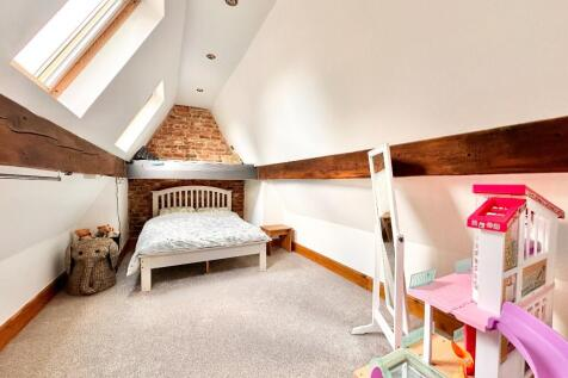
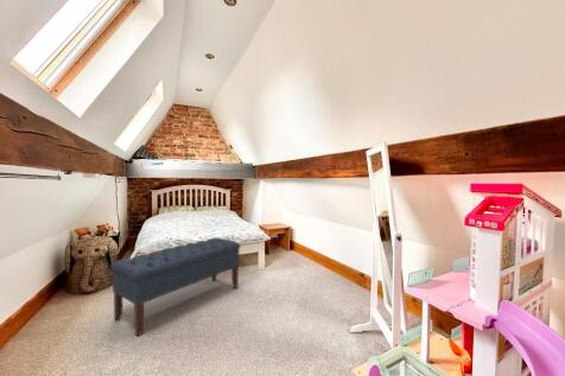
+ bench (184, 274)
